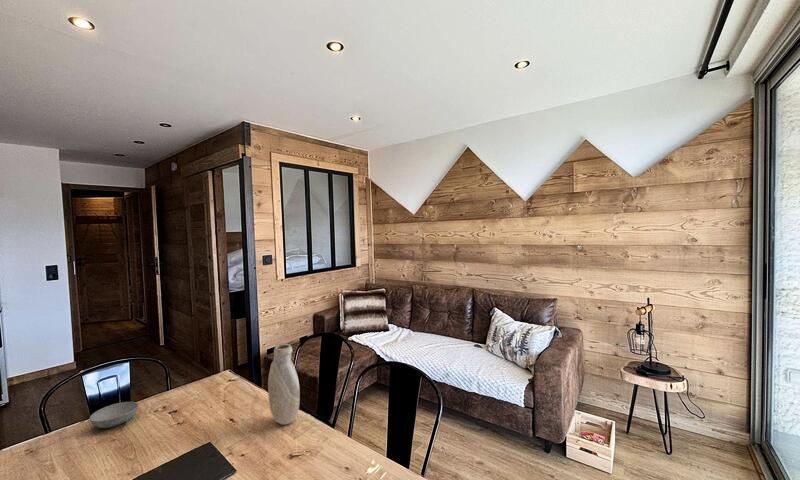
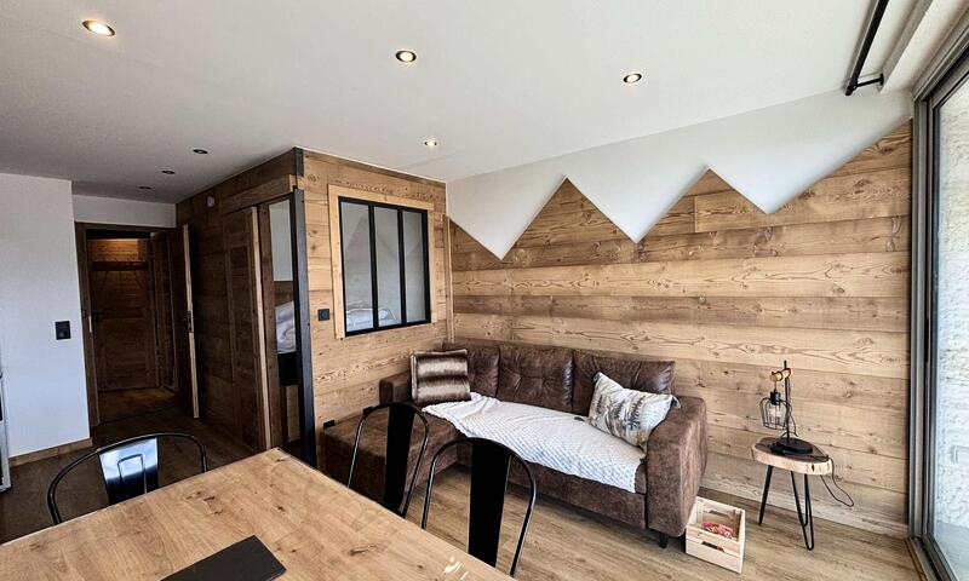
- vase (283, 384)
- bowl (115, 416)
